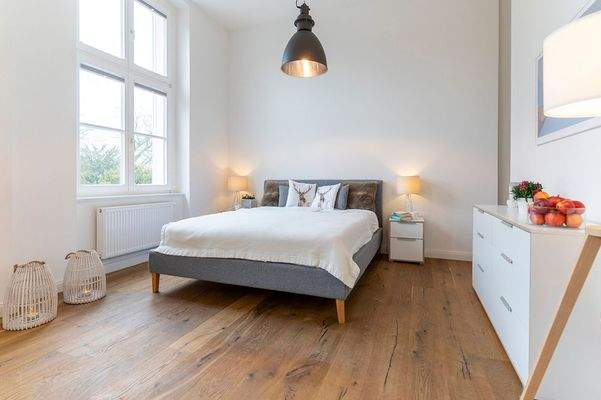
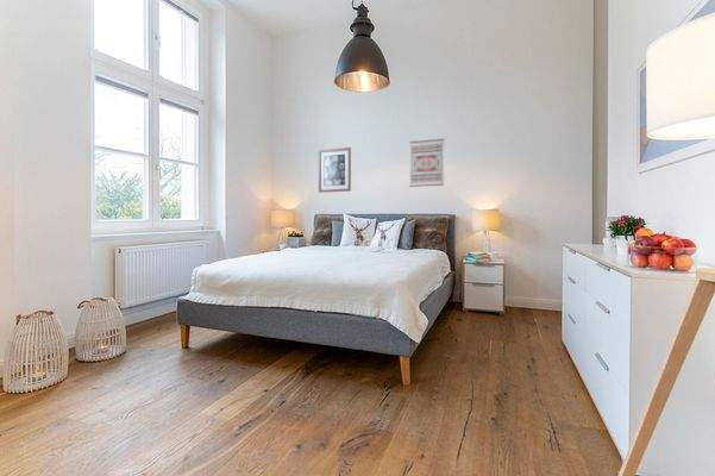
+ wall art (426, 163)
+ wall art (333, 170)
